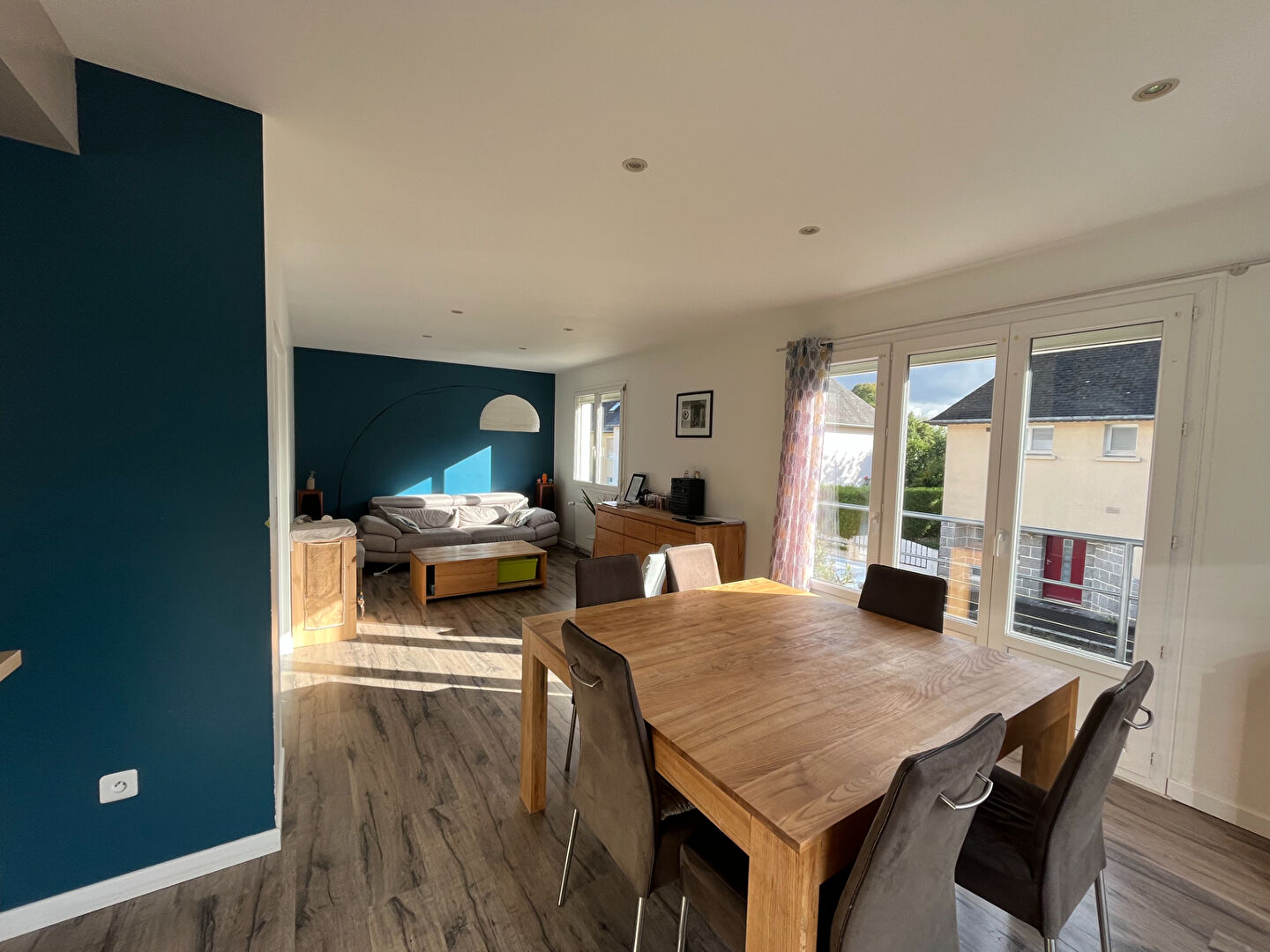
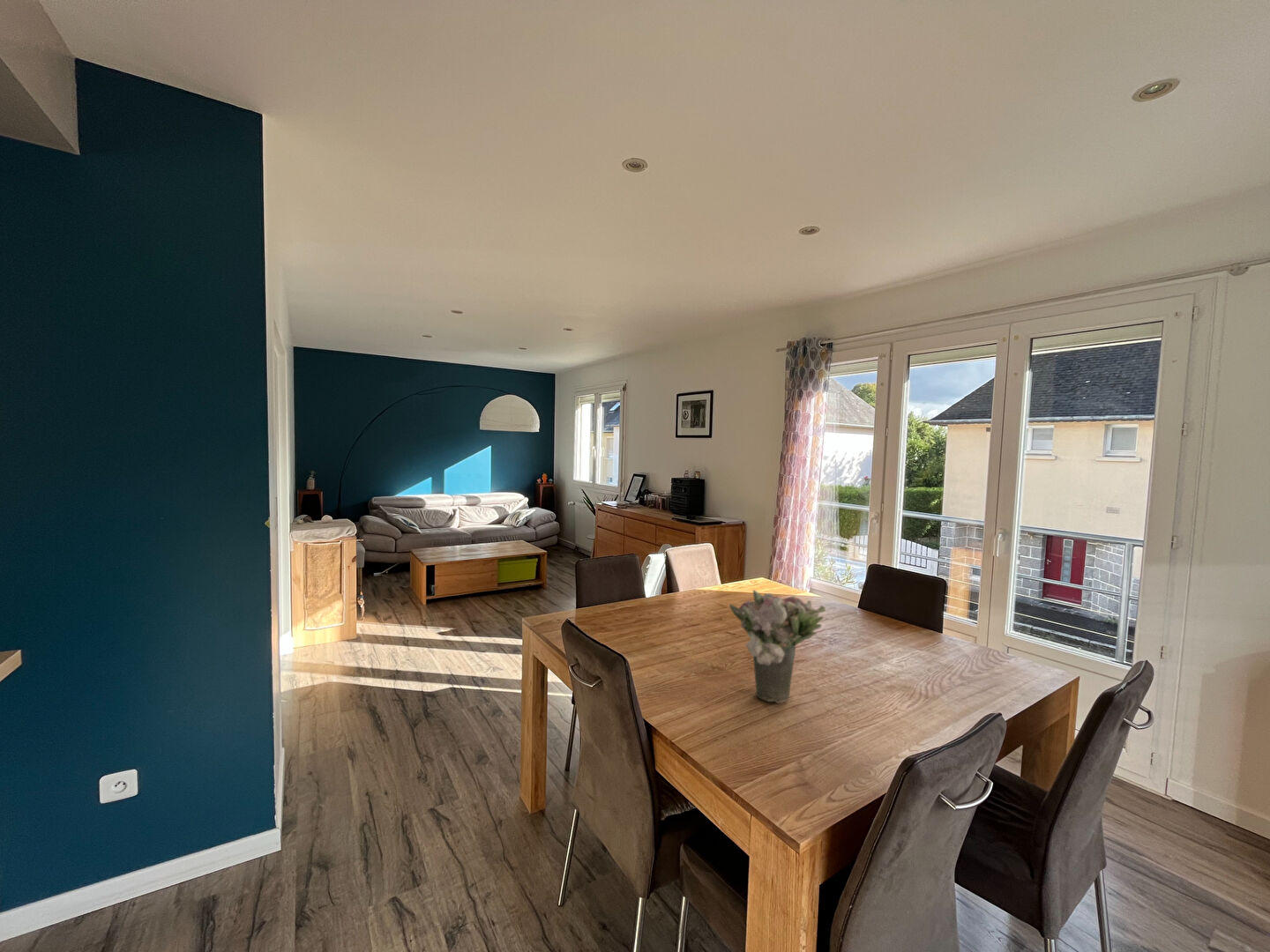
+ flower bouquet (775, 645)
